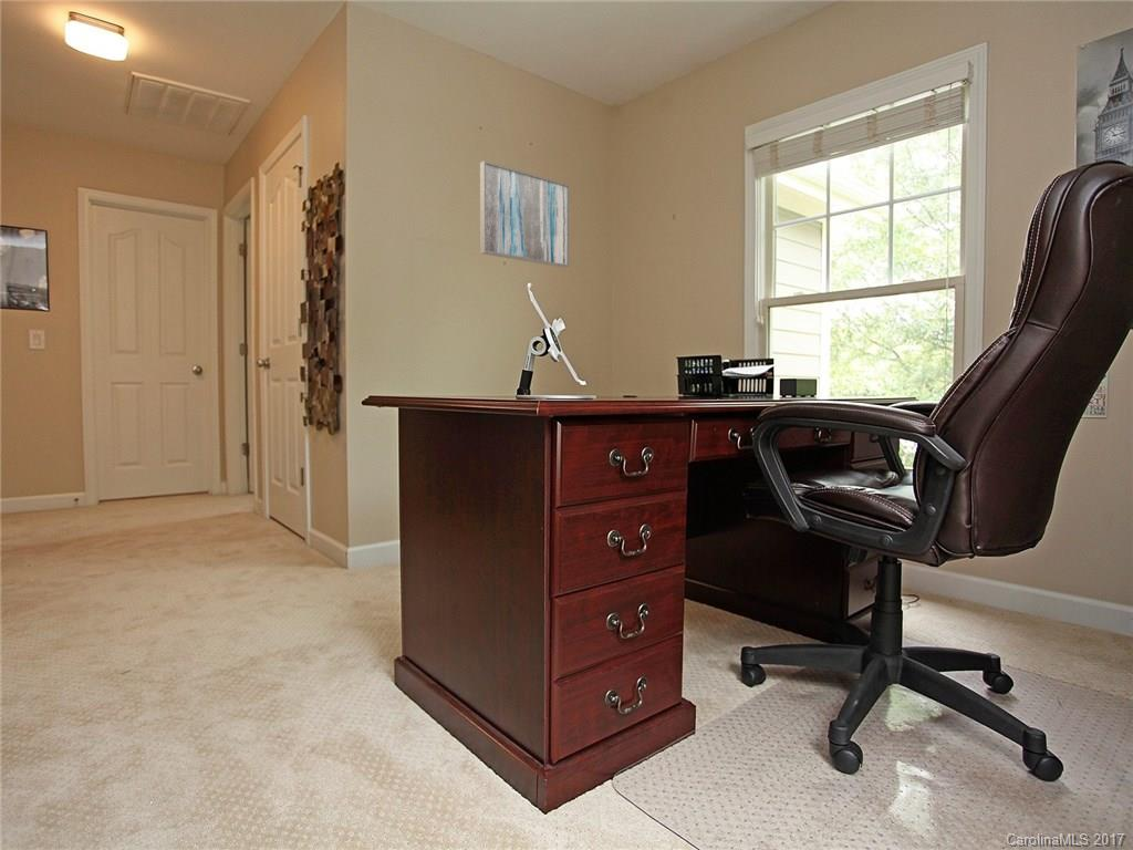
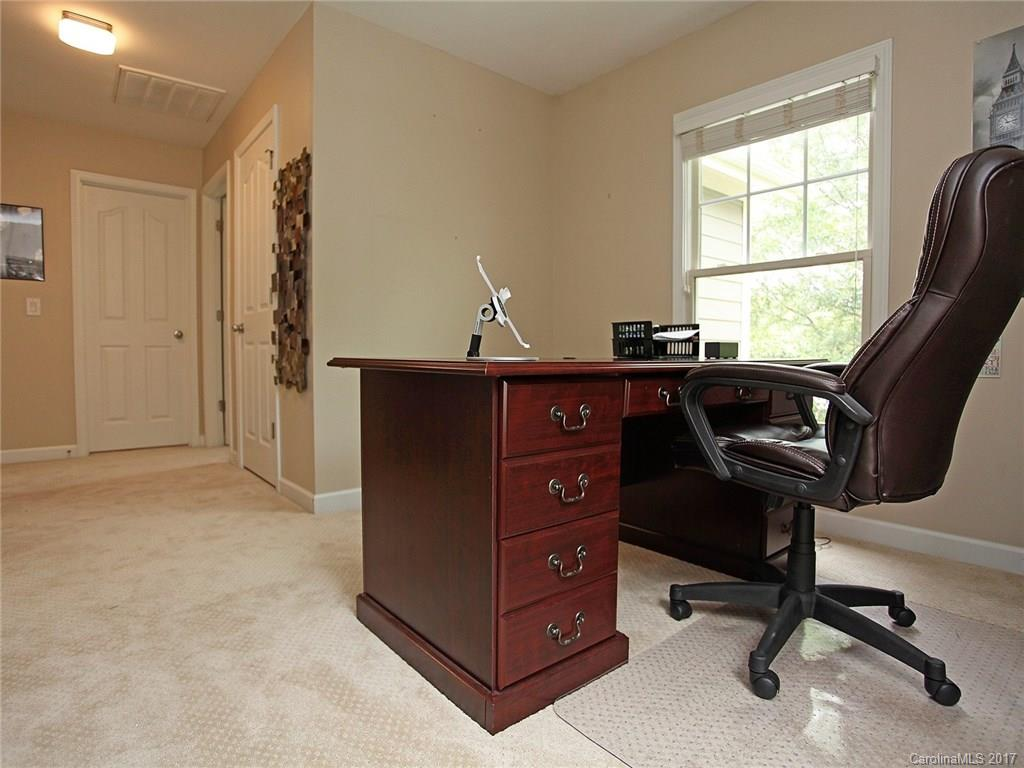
- wall art (527, 217)
